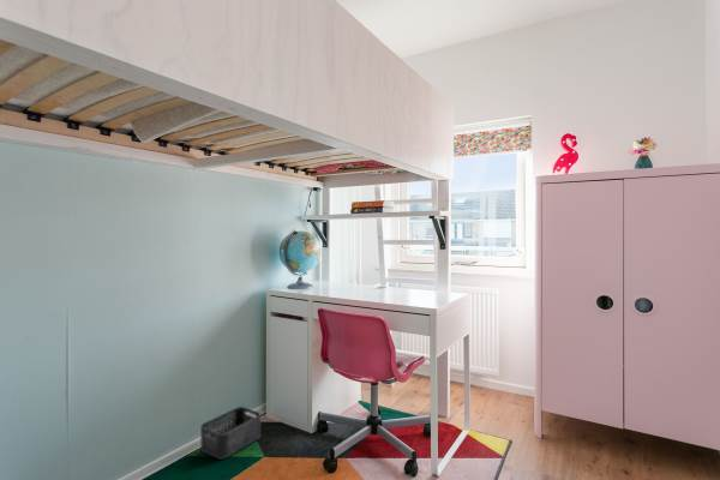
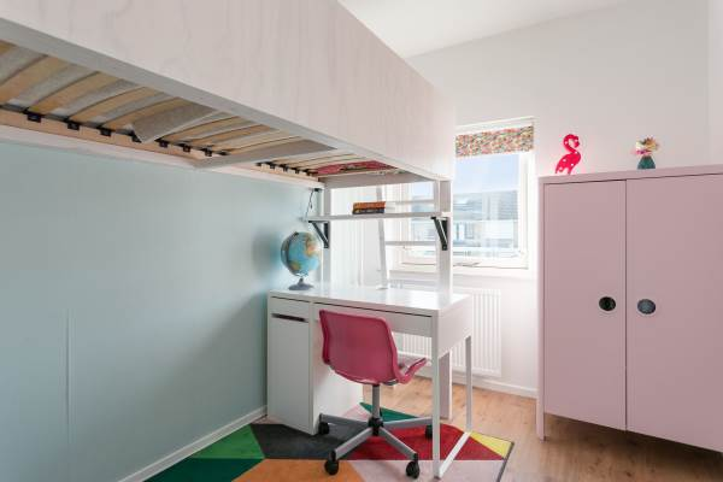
- storage bin (232, 431)
